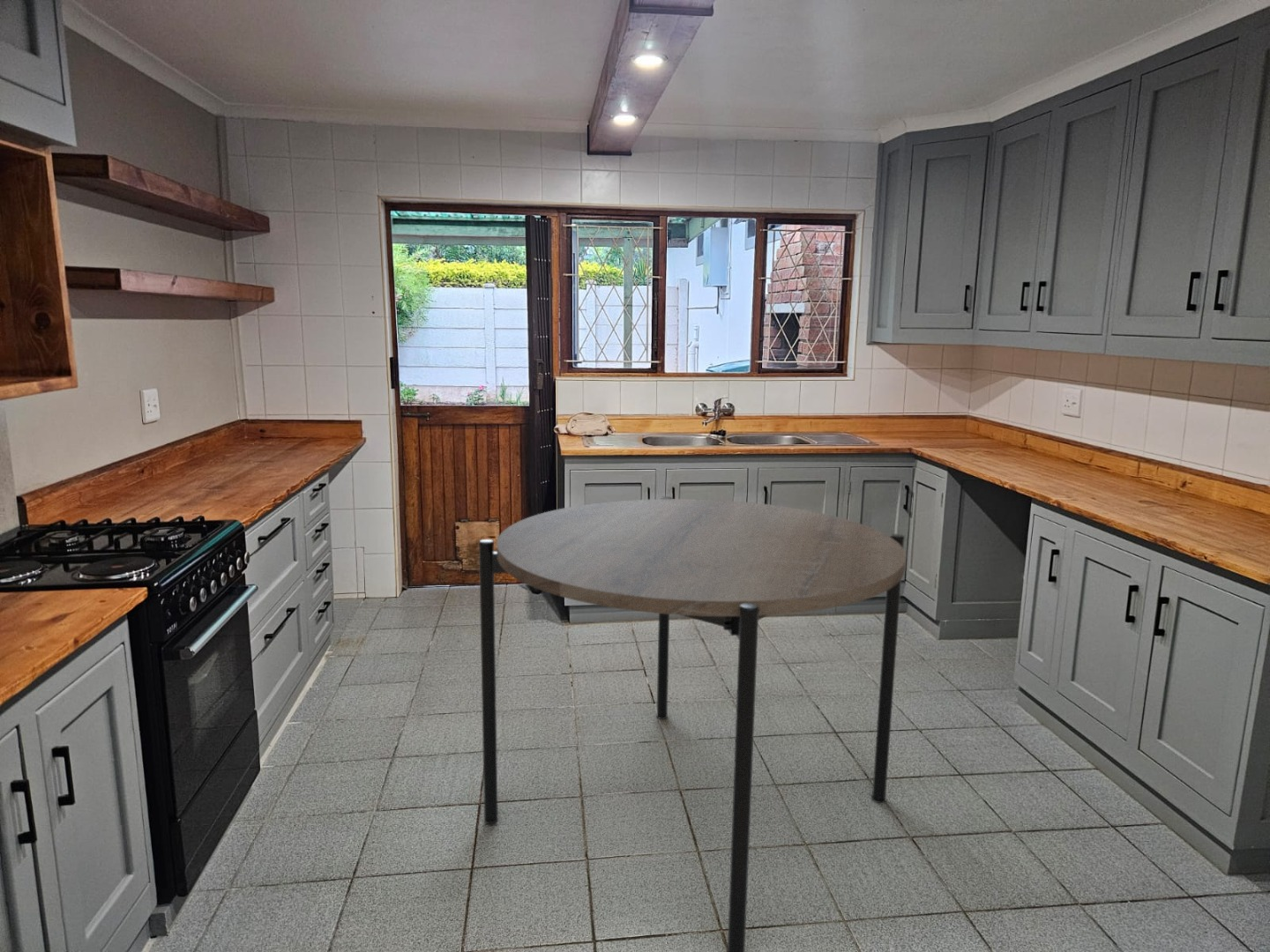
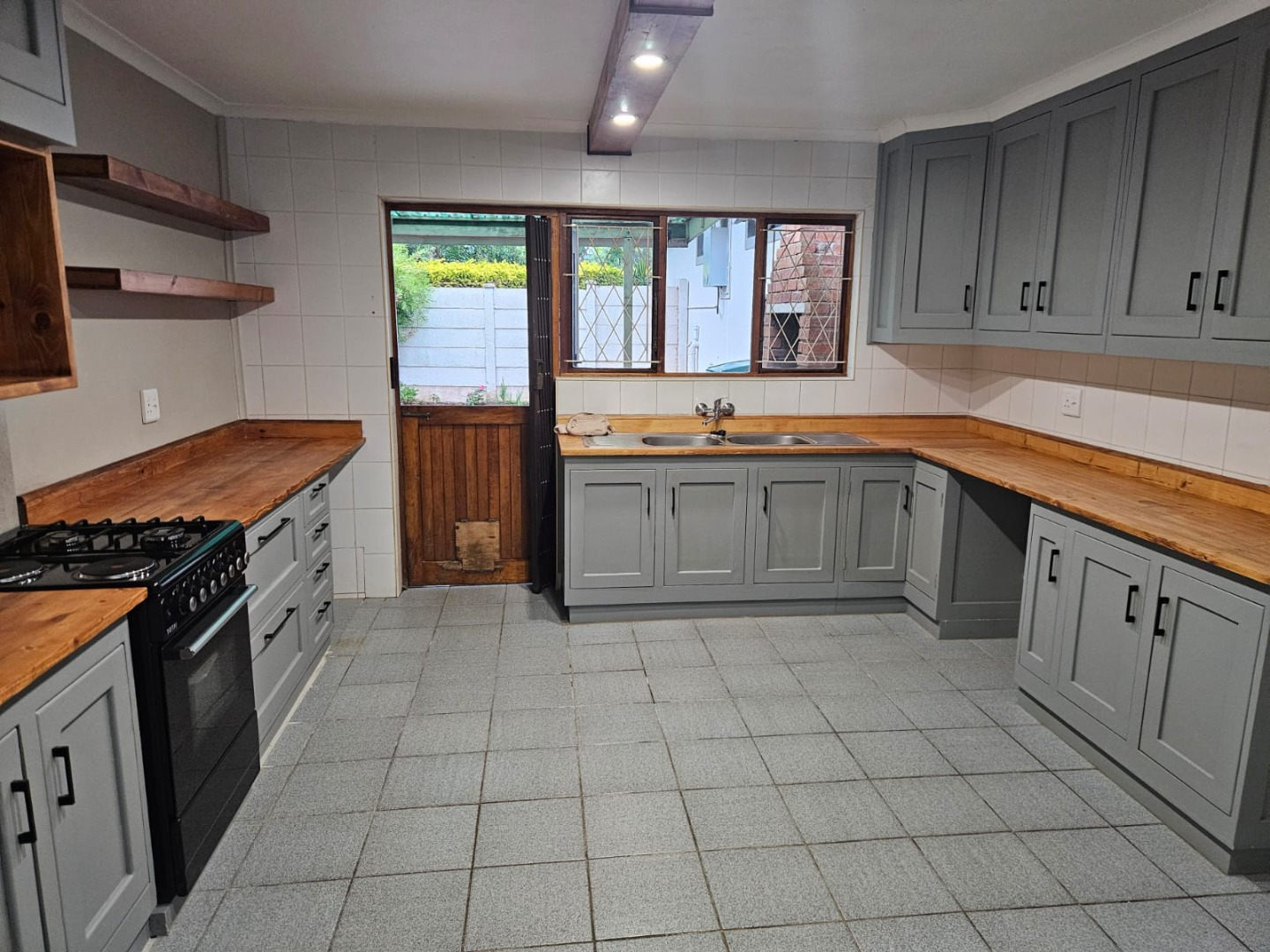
- dining table (668, 678)
